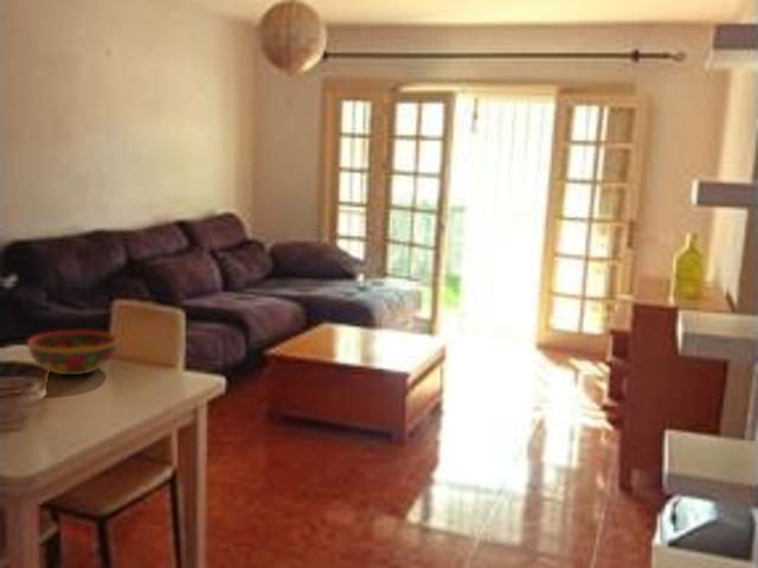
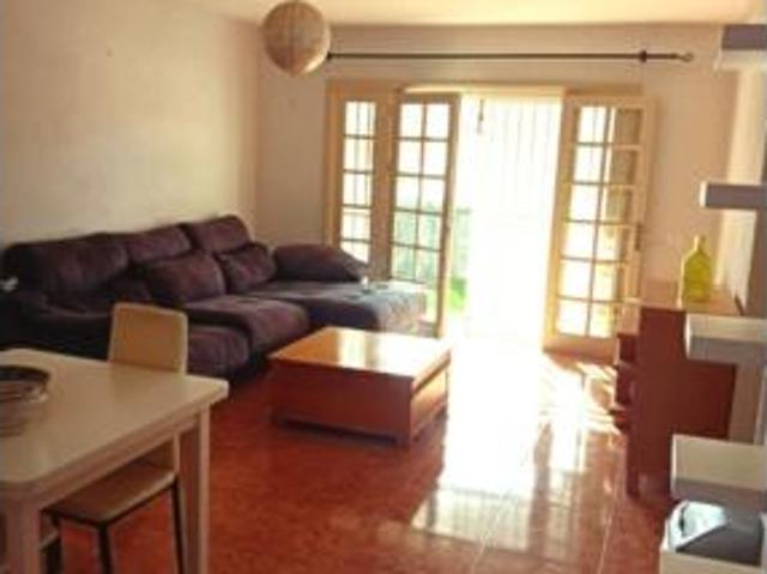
- bowl (73, 355)
